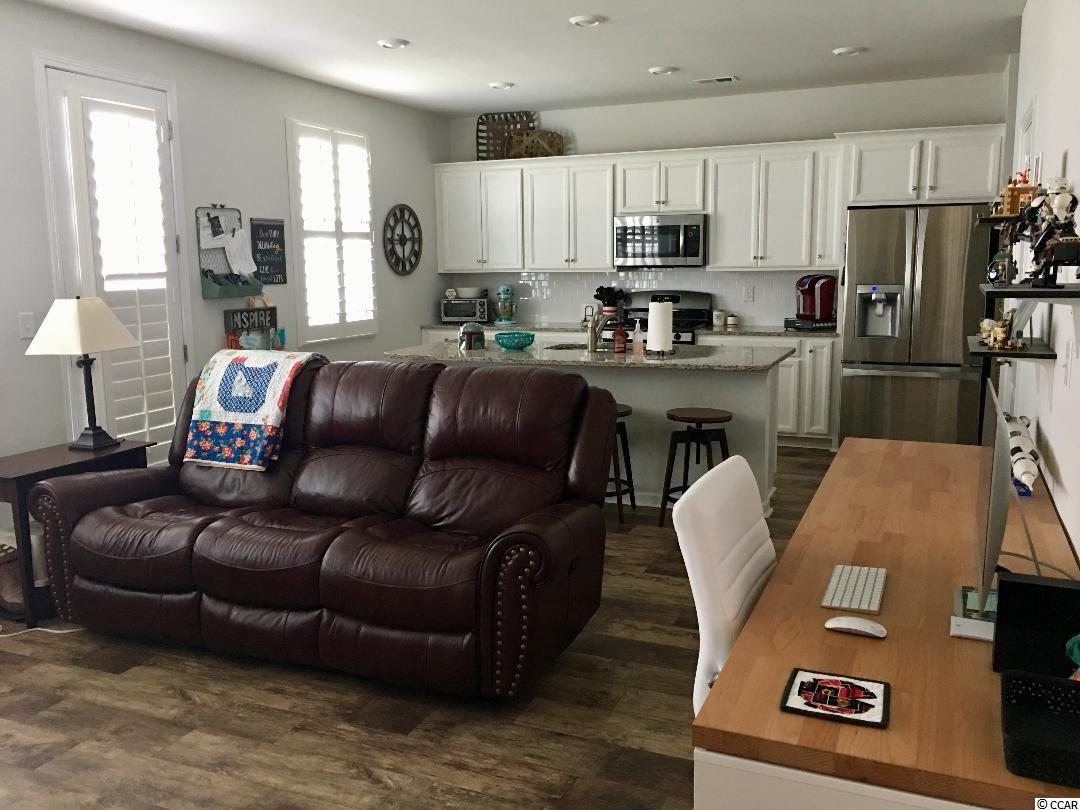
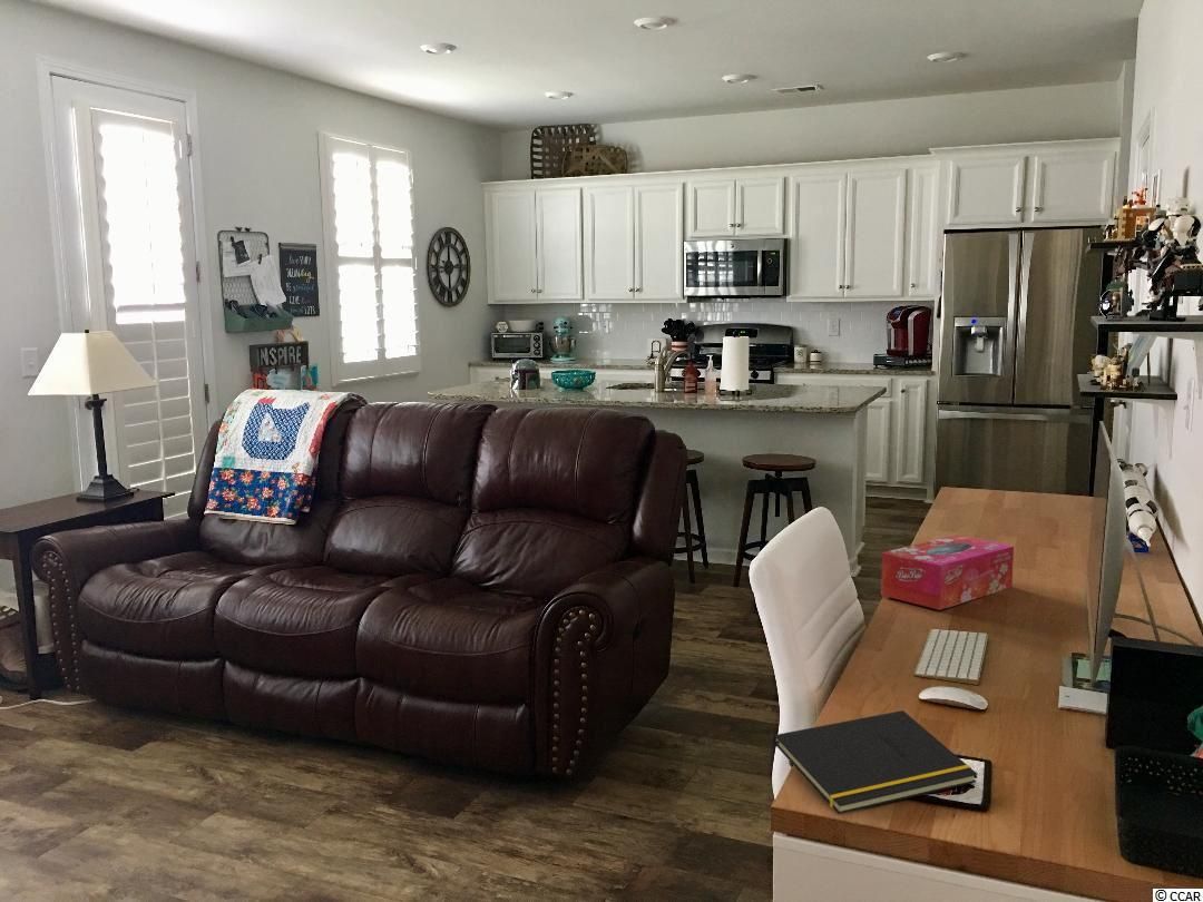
+ notepad (872, 757)
+ tissue box (948, 570)
